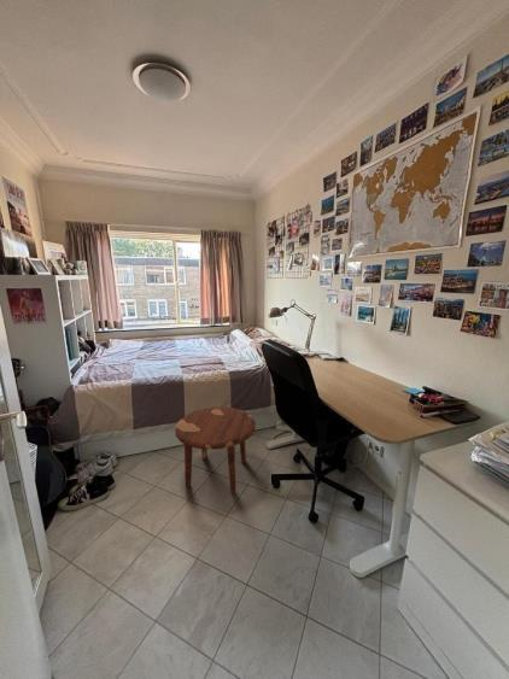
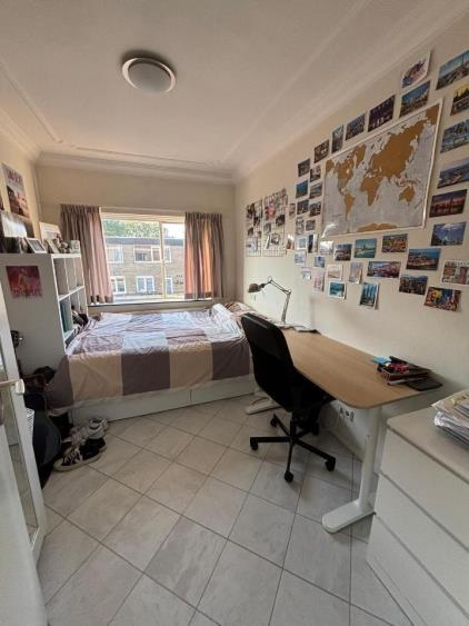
- side table (216, 449)
